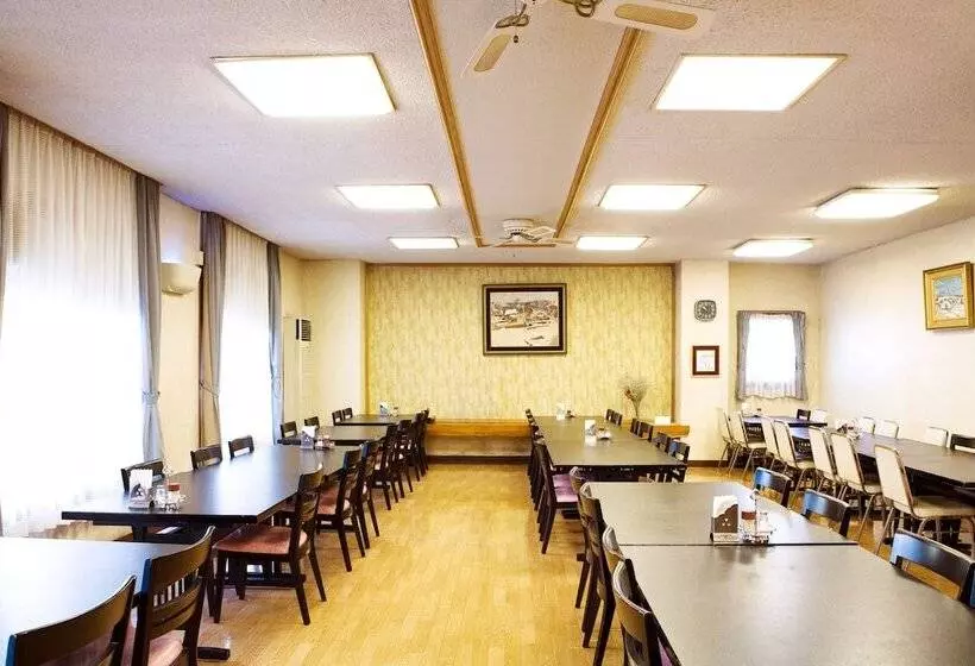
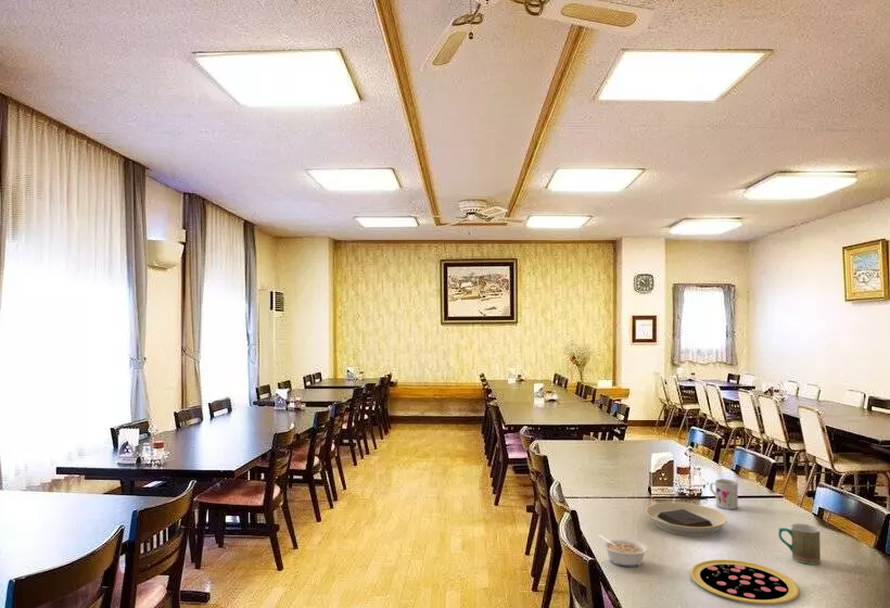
+ mug (723, 493)
+ mug (799, 543)
+ plate (685, 519)
+ pizza (742, 581)
+ legume (623, 552)
